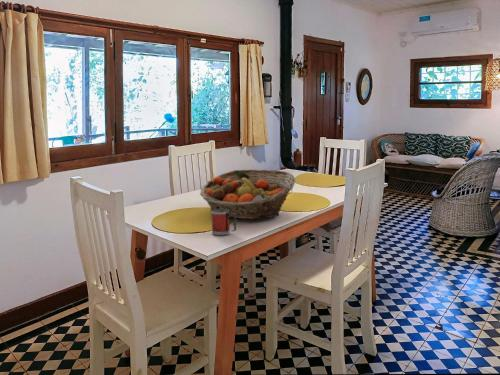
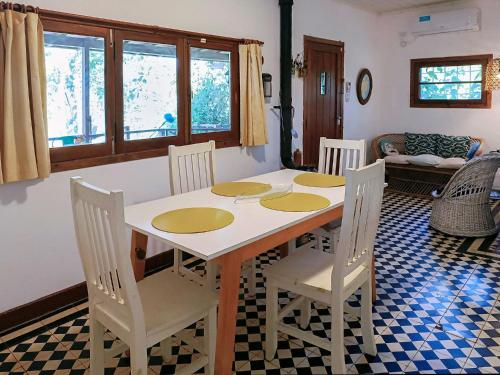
- mug (223, 221)
- fruit basket (247, 192)
